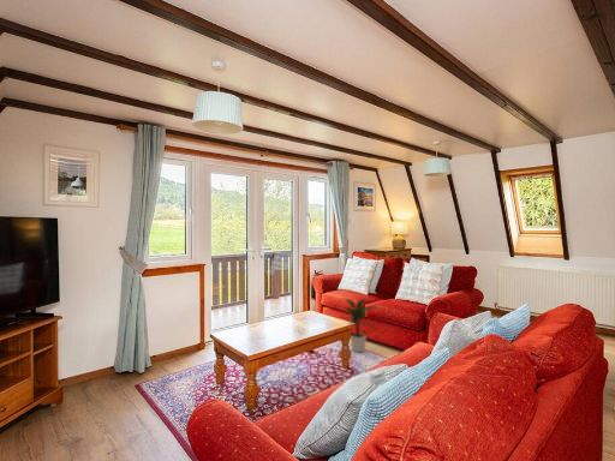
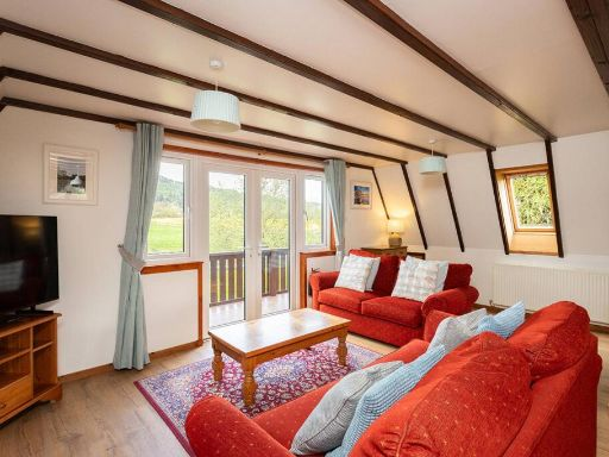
- indoor plant (356, 322)
